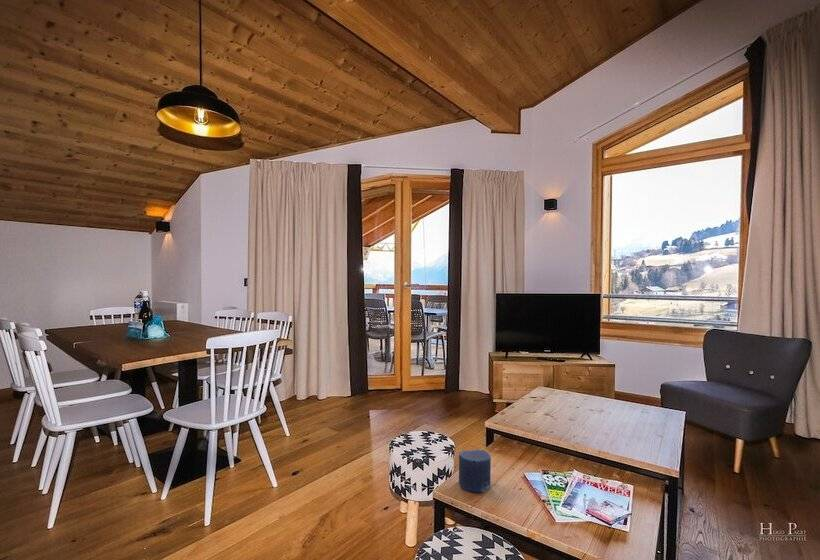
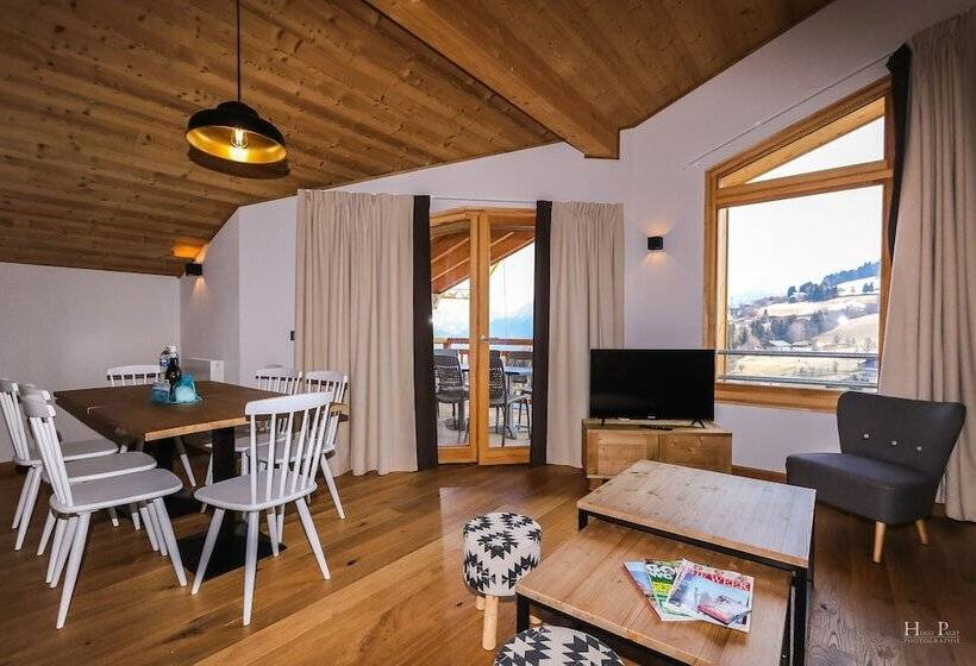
- candle (474, 469)
